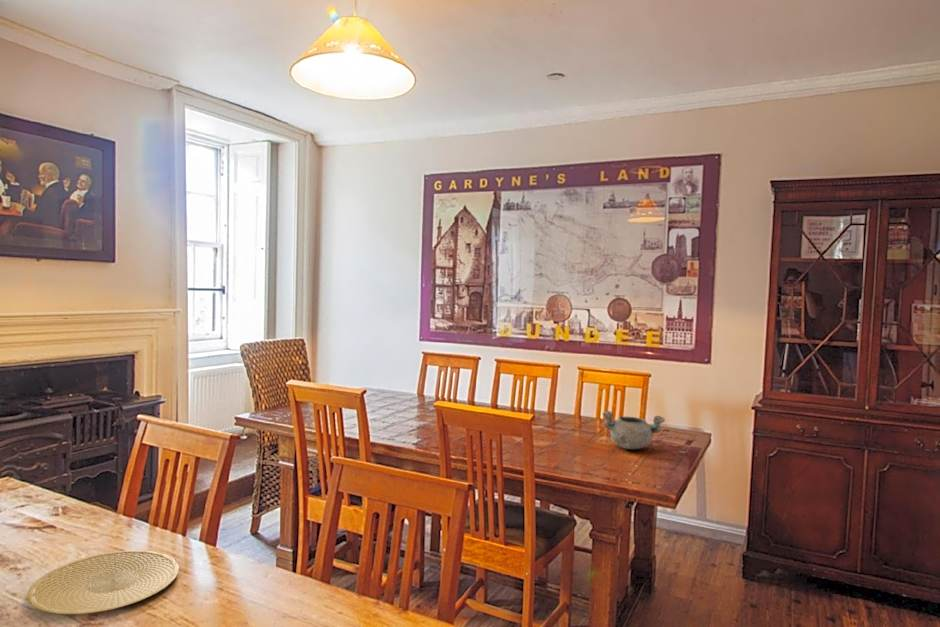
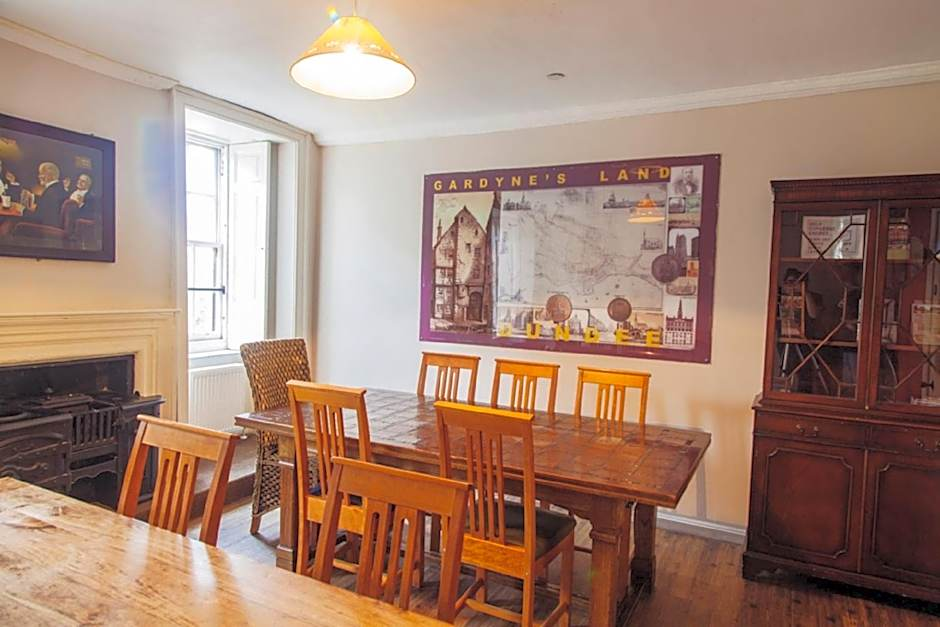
- plate (107, 581)
- decorative bowl (632, 430)
